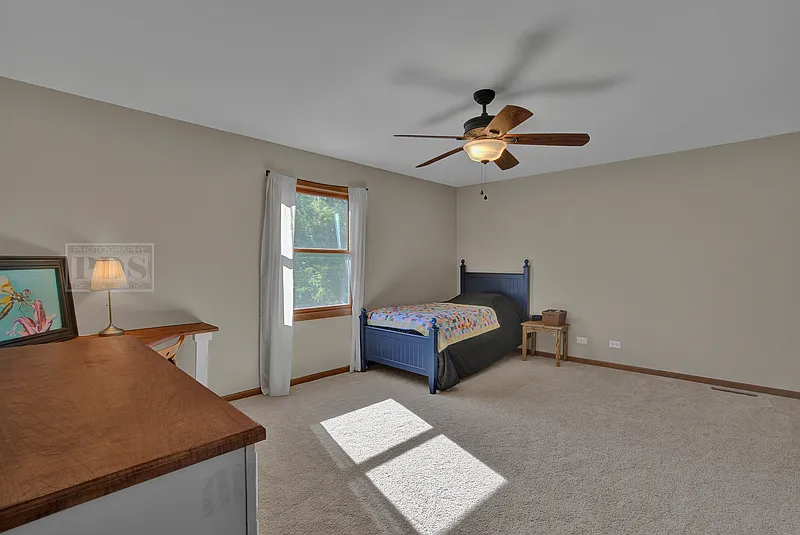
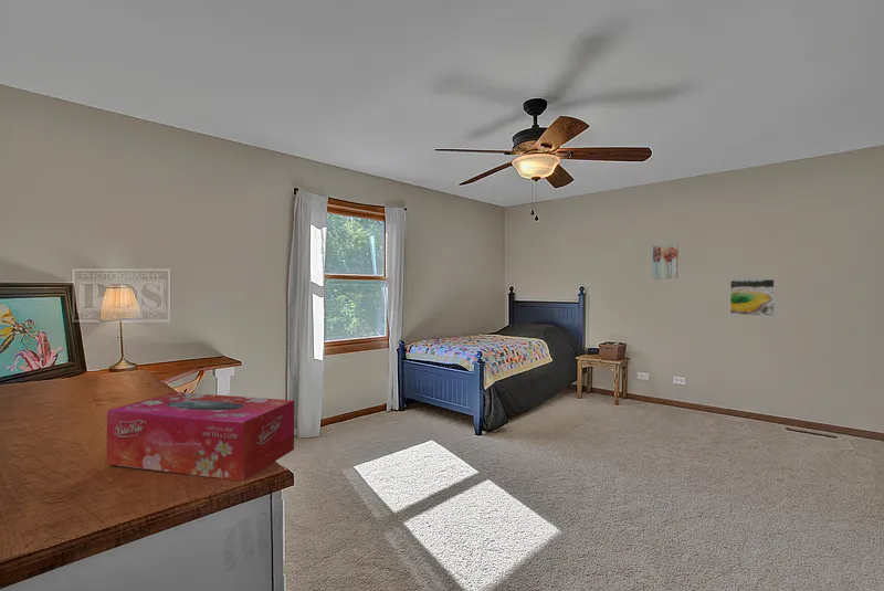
+ tissue box (204, 431)
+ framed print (751, 297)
+ wall art (664, 262)
